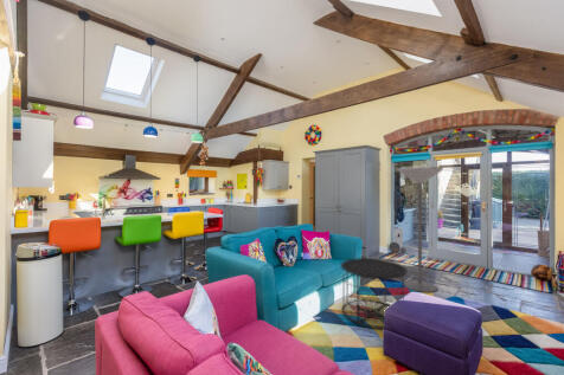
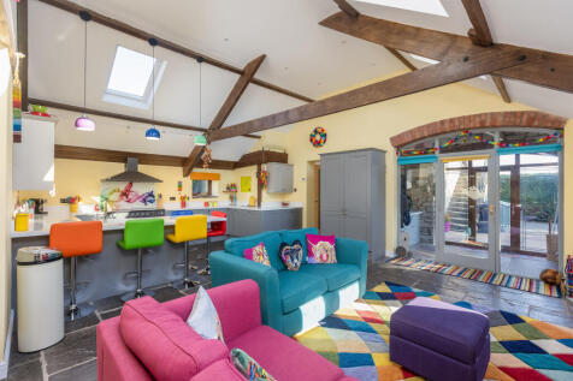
- side table (372, 290)
- floor lamp (419, 227)
